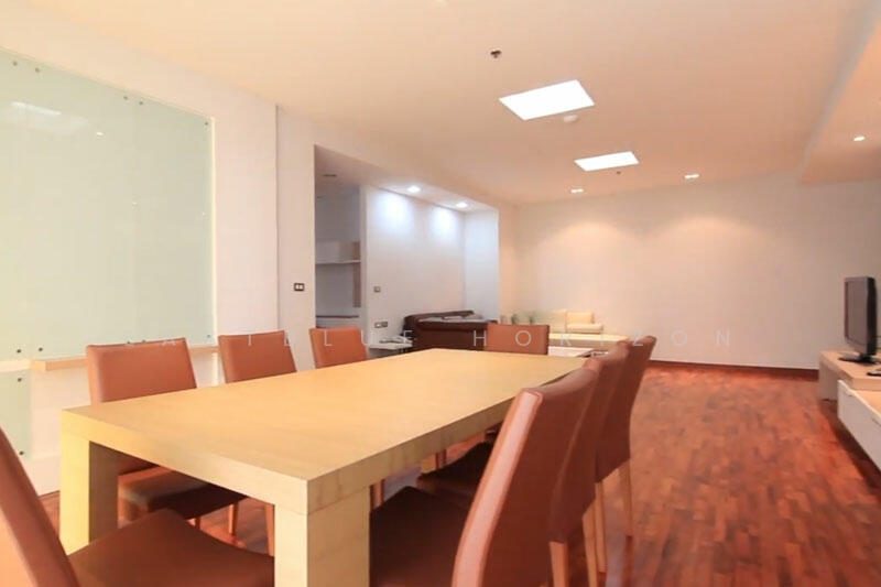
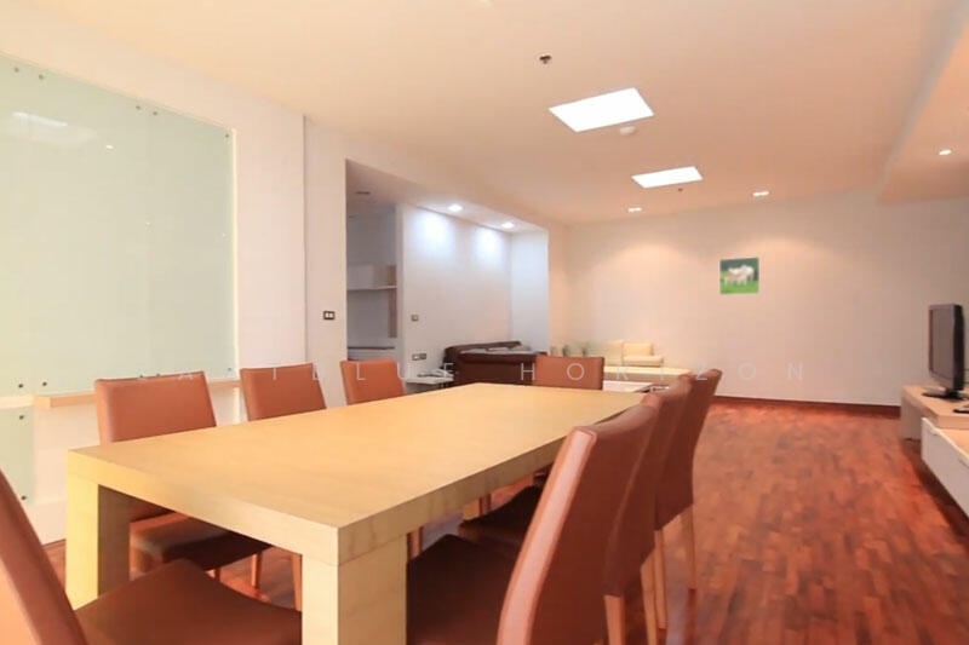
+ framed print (739, 276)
